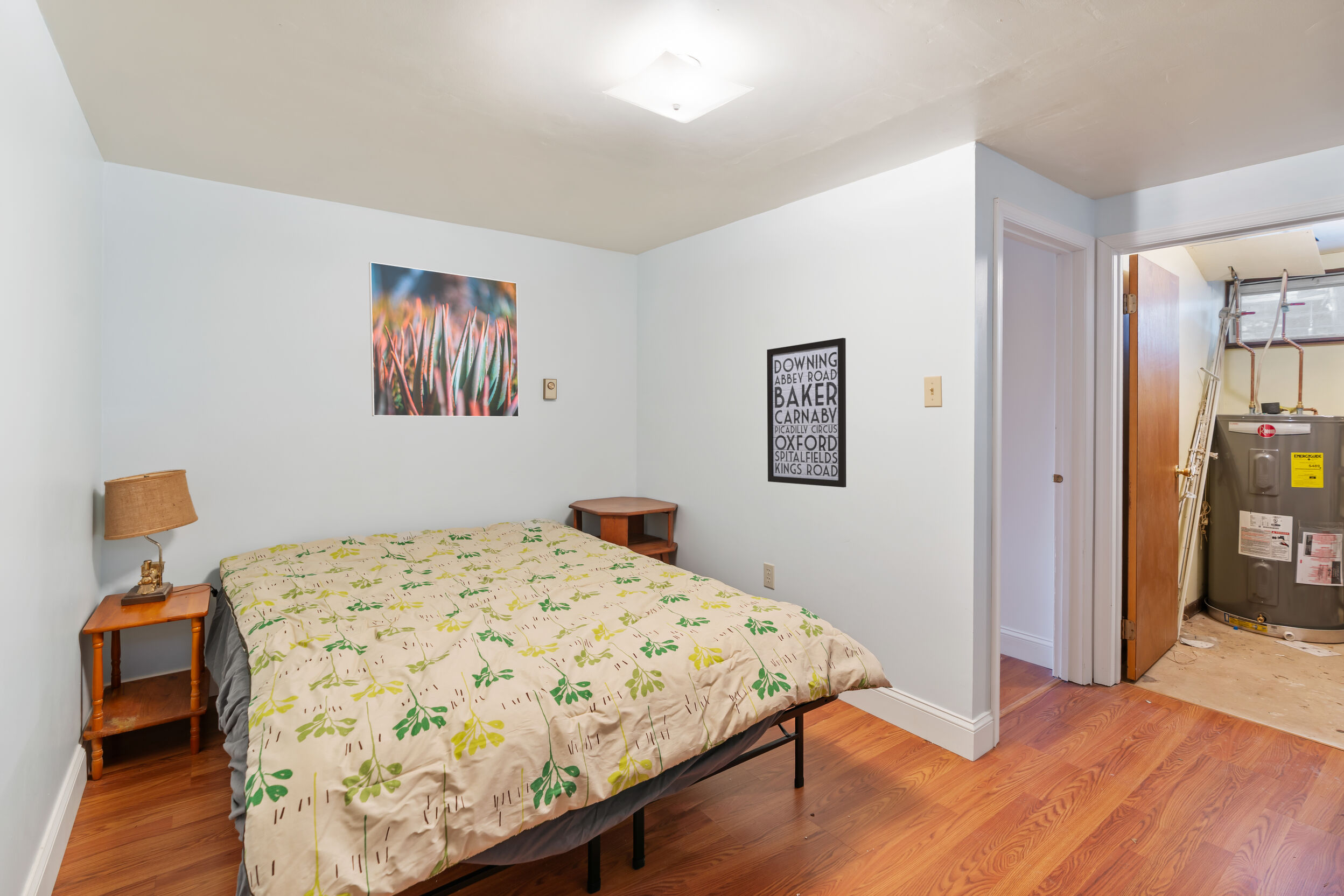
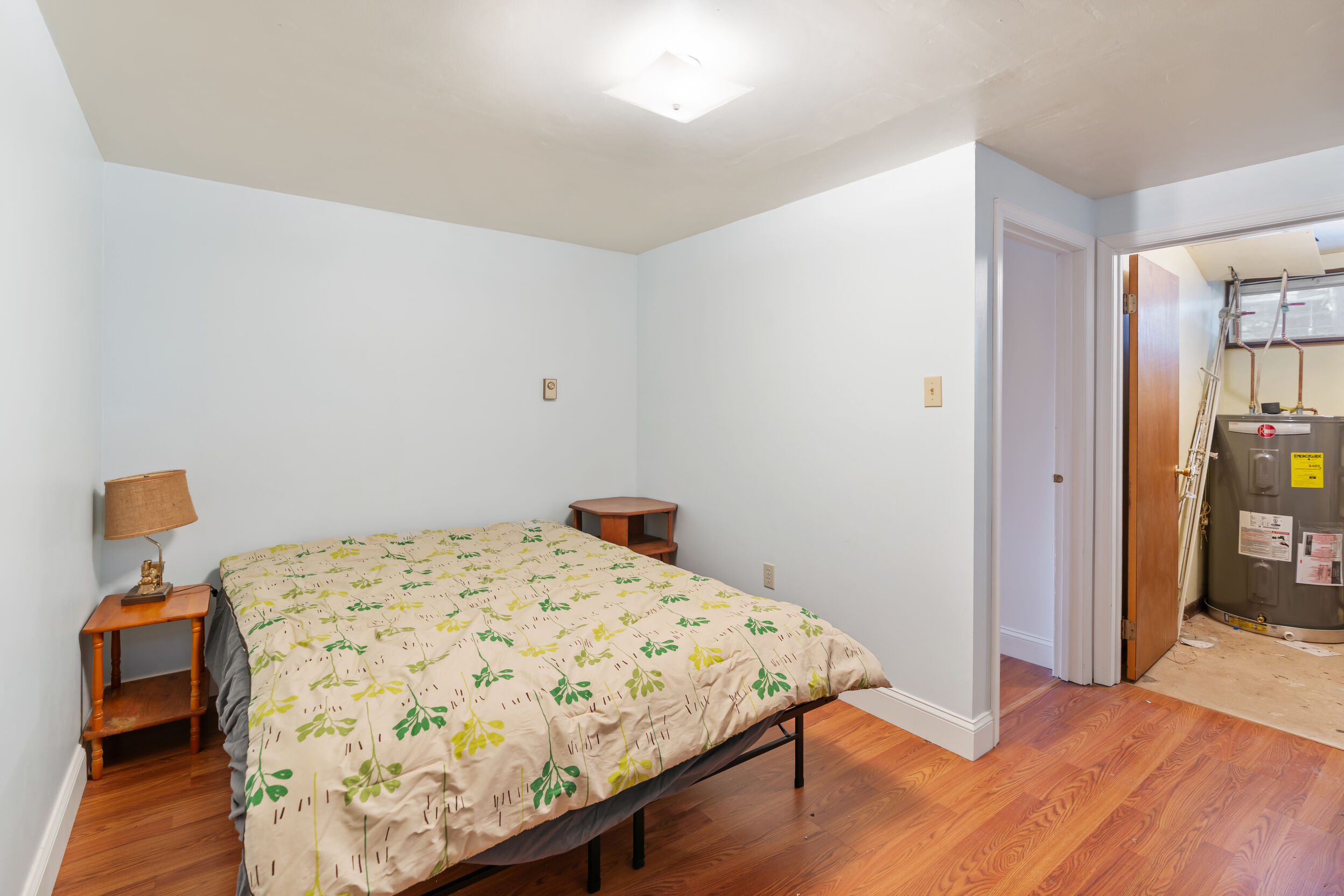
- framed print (449, 345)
- wall art (804, 414)
